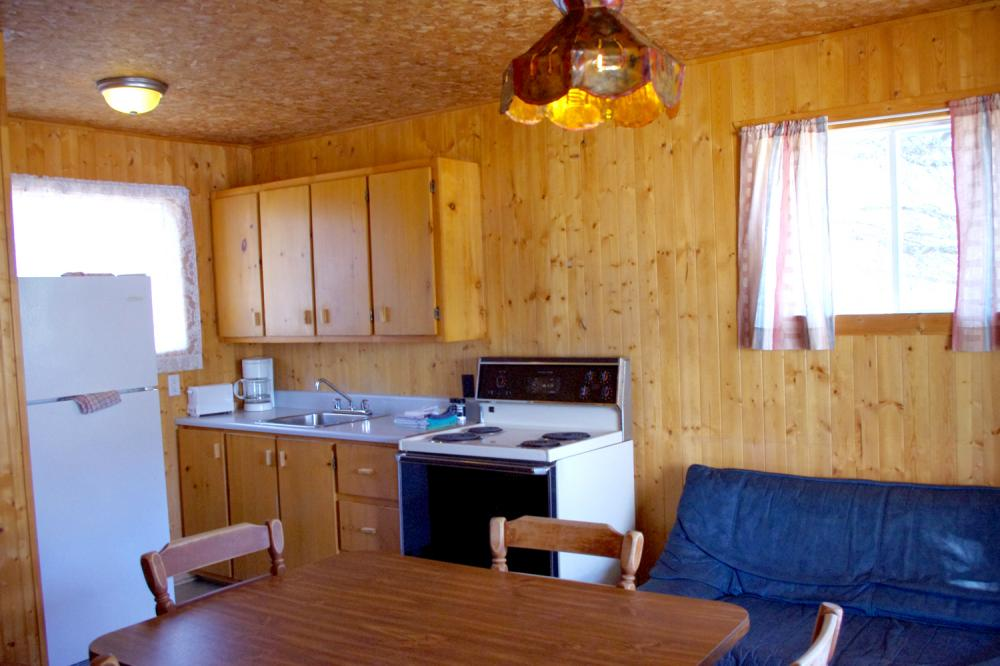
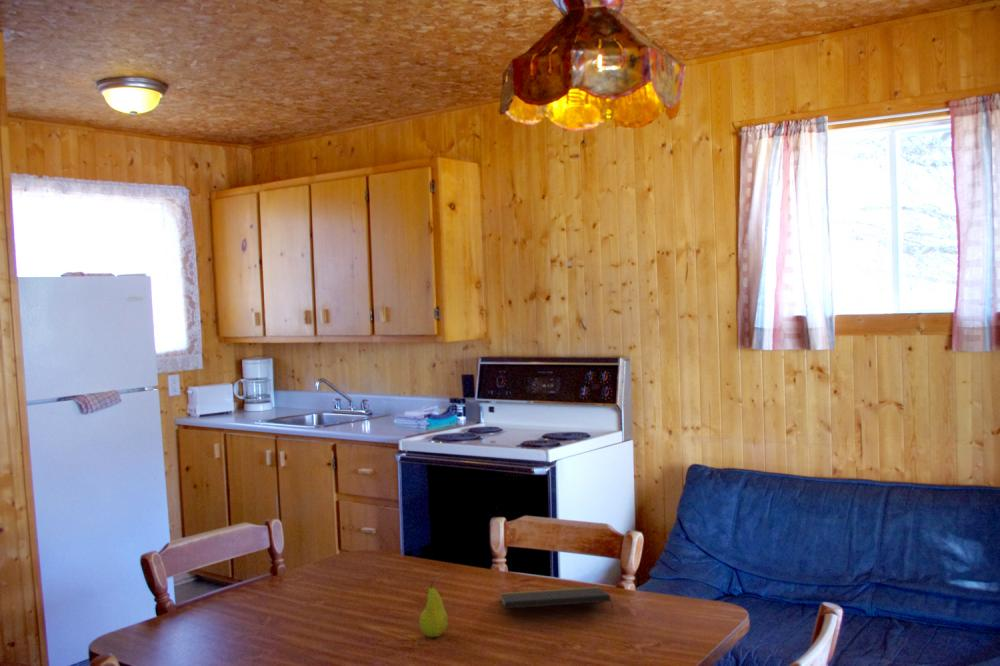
+ fruit (433, 607)
+ notepad (553, 597)
